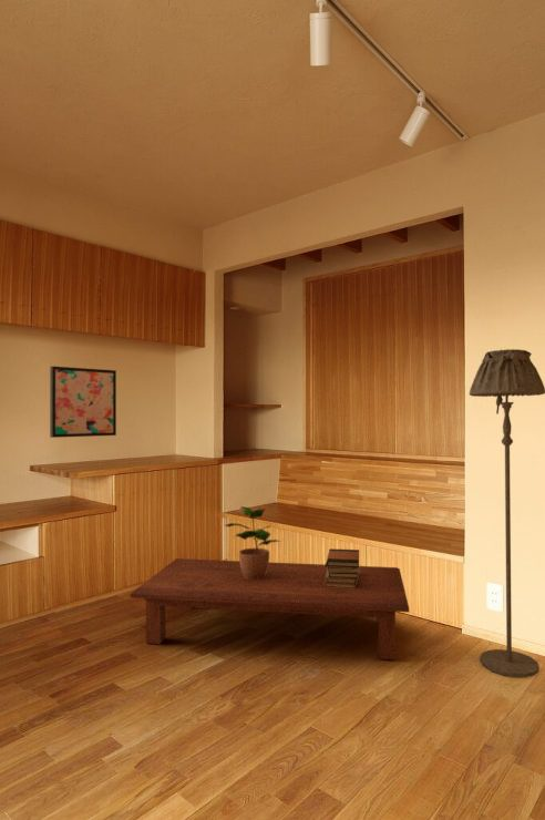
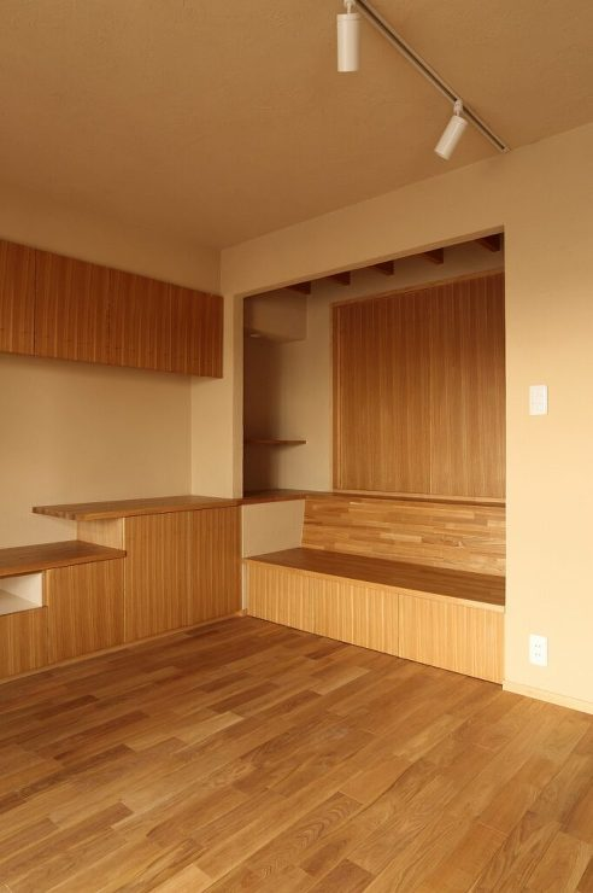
- book stack (342, 567)
- coffee table (275, 604)
- potted plant (254, 539)
- wall art (84, 402)
- floor lamp (506, 506)
